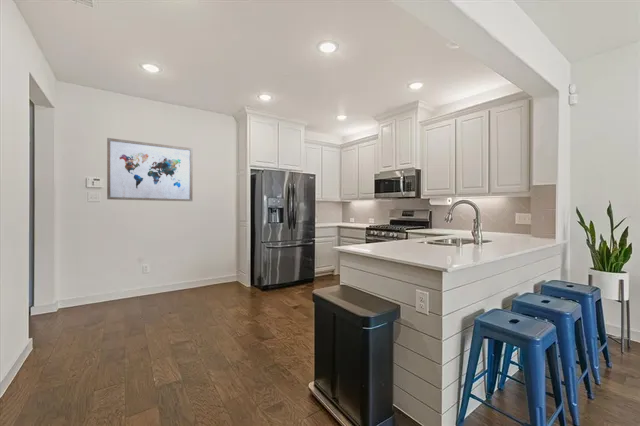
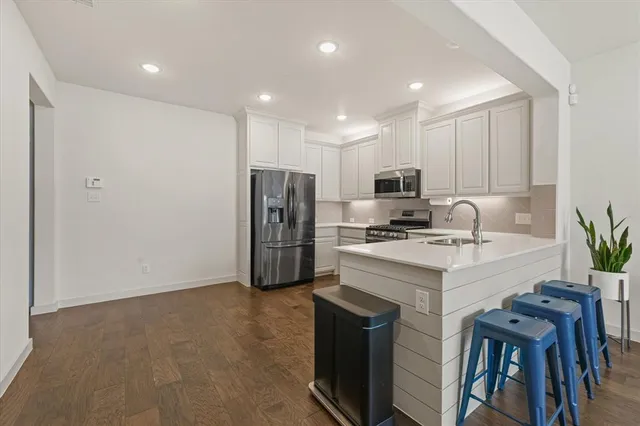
- wall art (153, 172)
